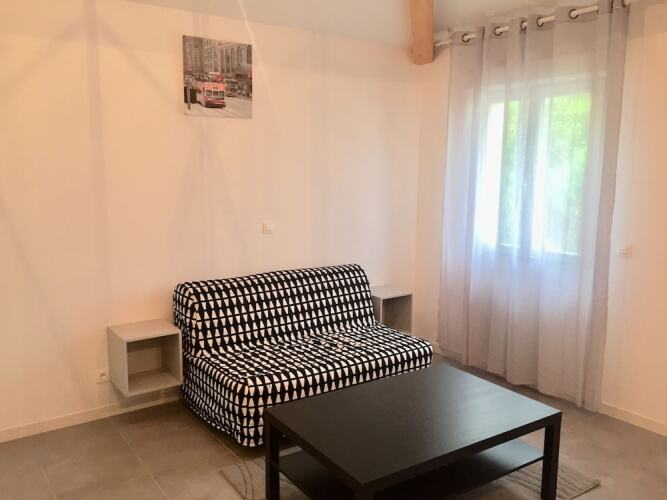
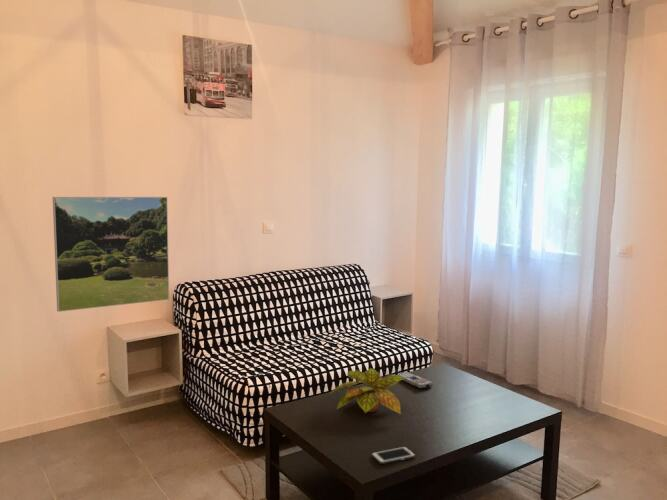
+ remote control (413, 380)
+ cell phone (393, 455)
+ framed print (114, 251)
+ plant (365, 390)
